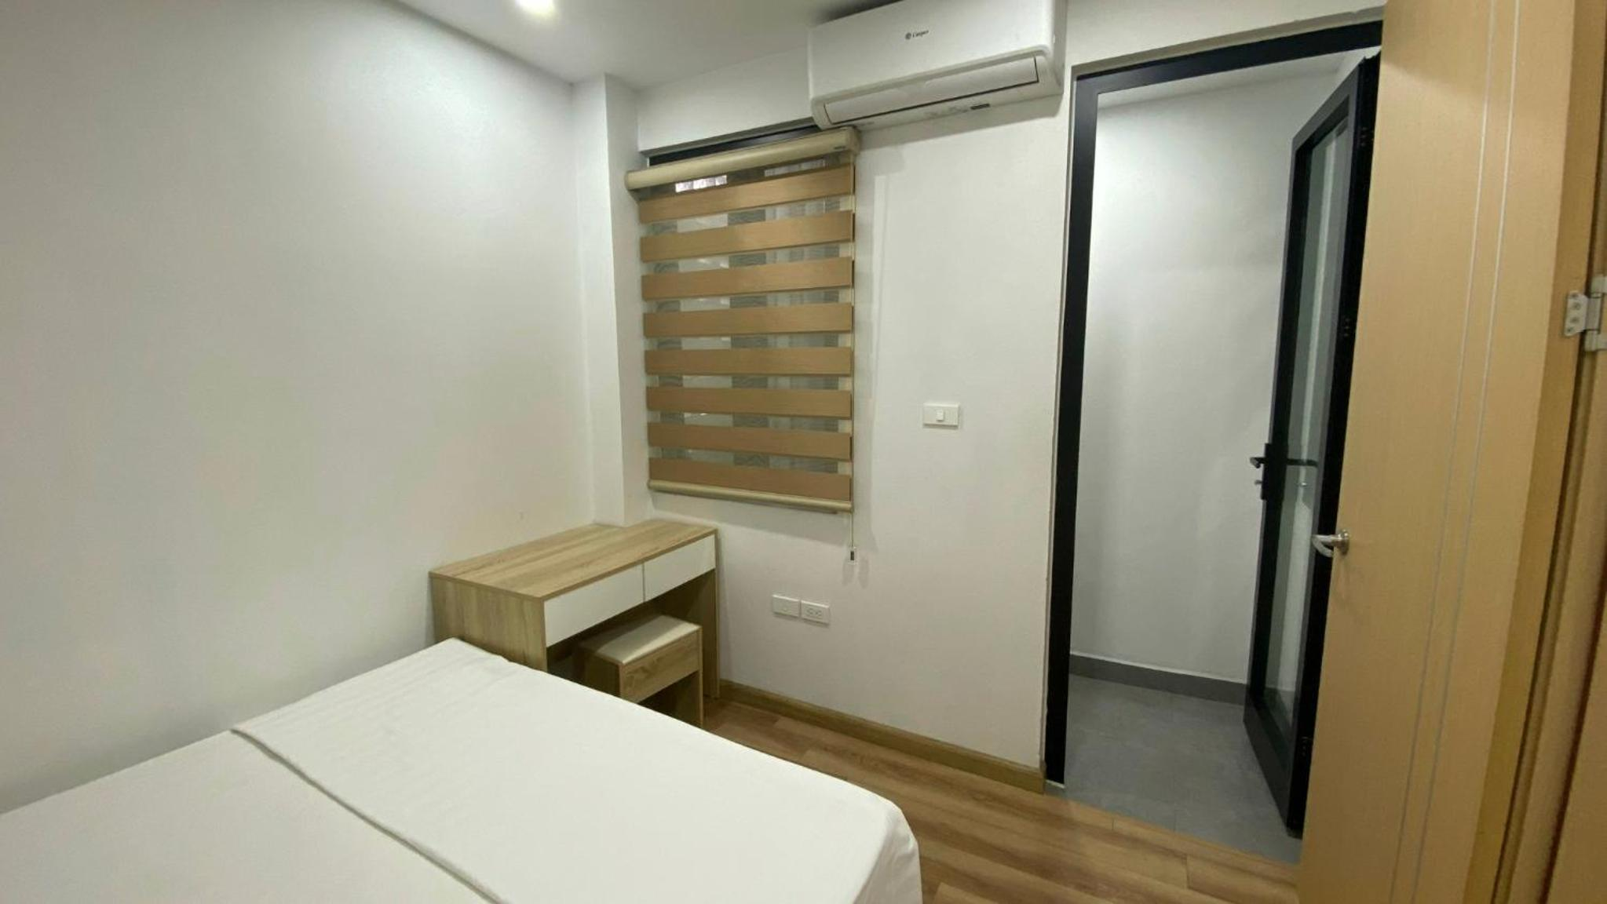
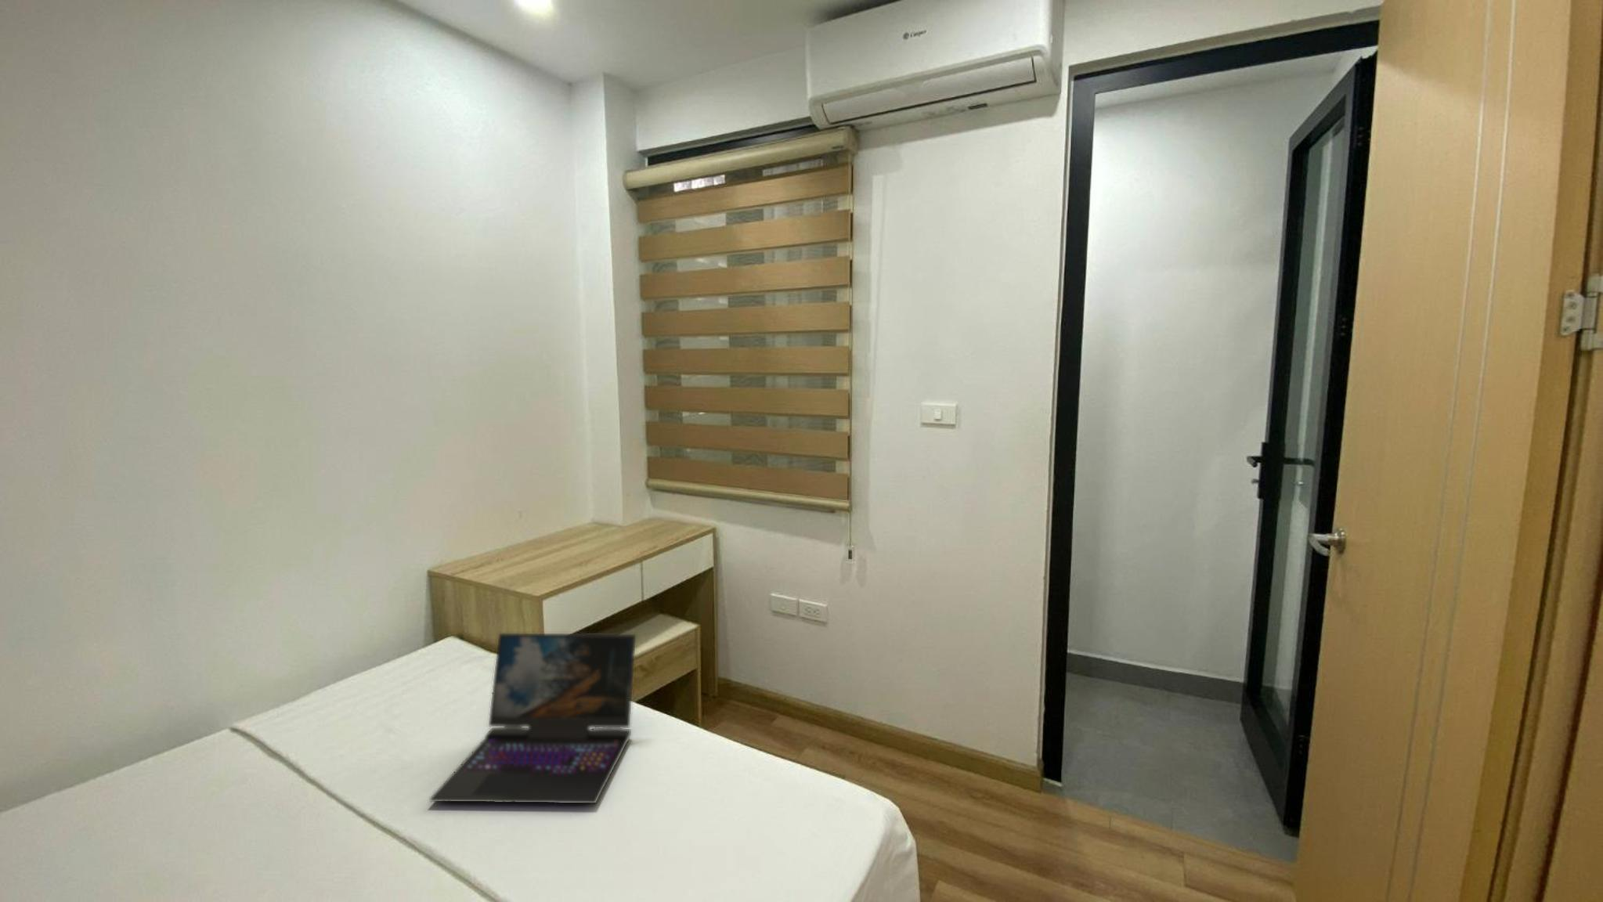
+ laptop (543, 711)
